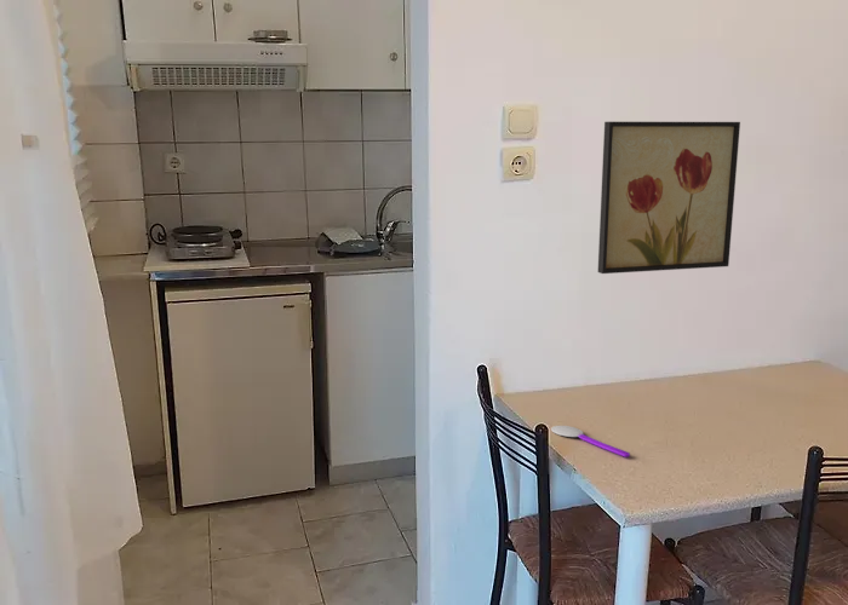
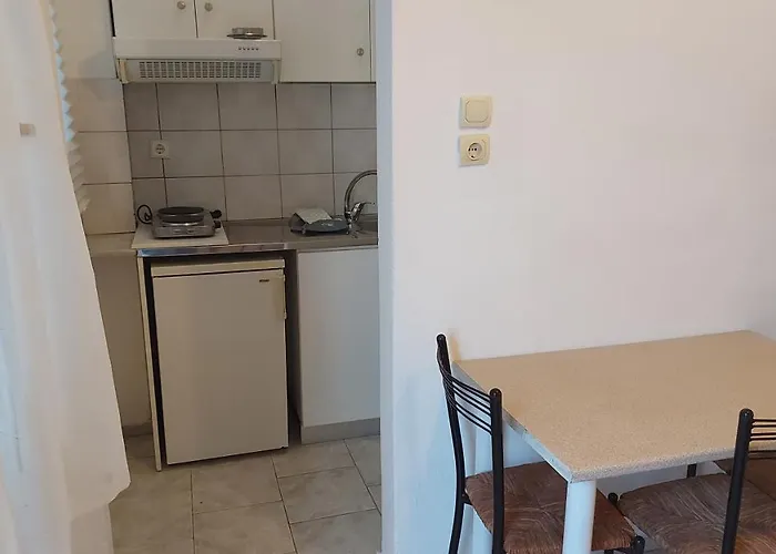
- wall art (666, 196)
- spoon (589, 438)
